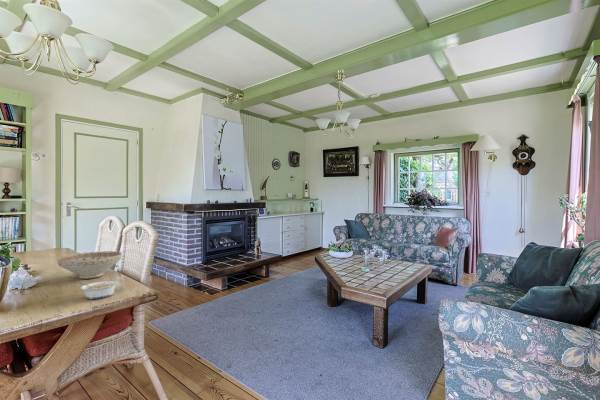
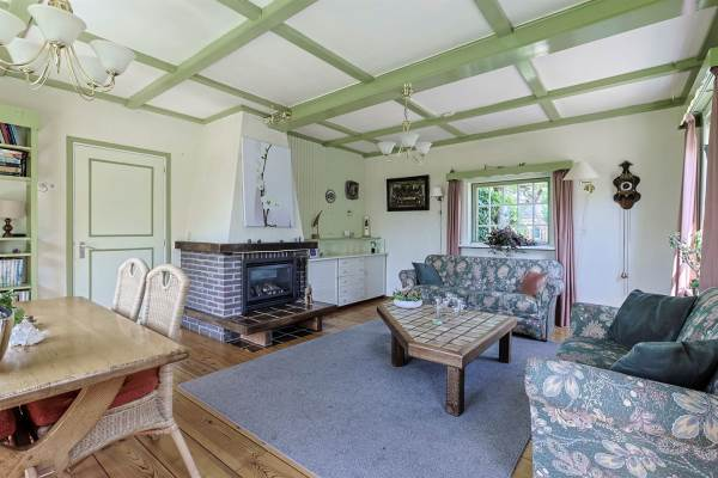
- decorative bowl (91, 265)
- legume (98, 289)
